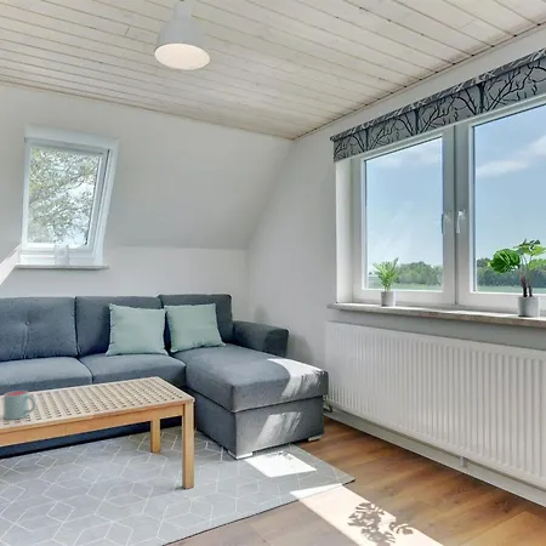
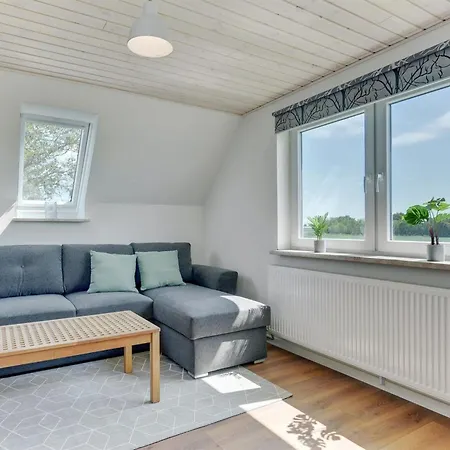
- mug (21, 404)
